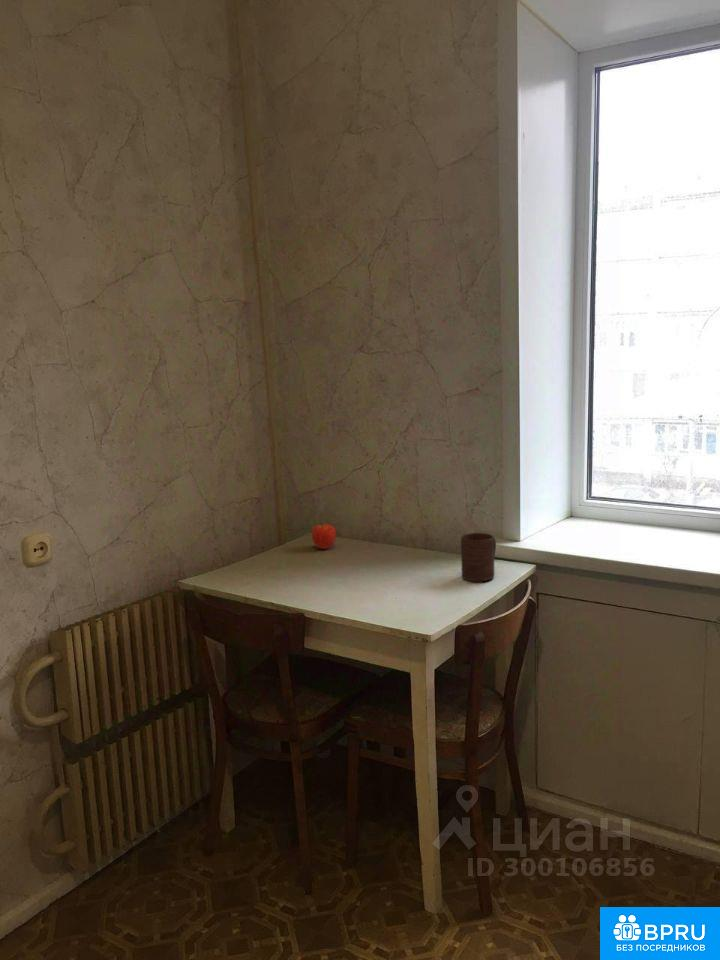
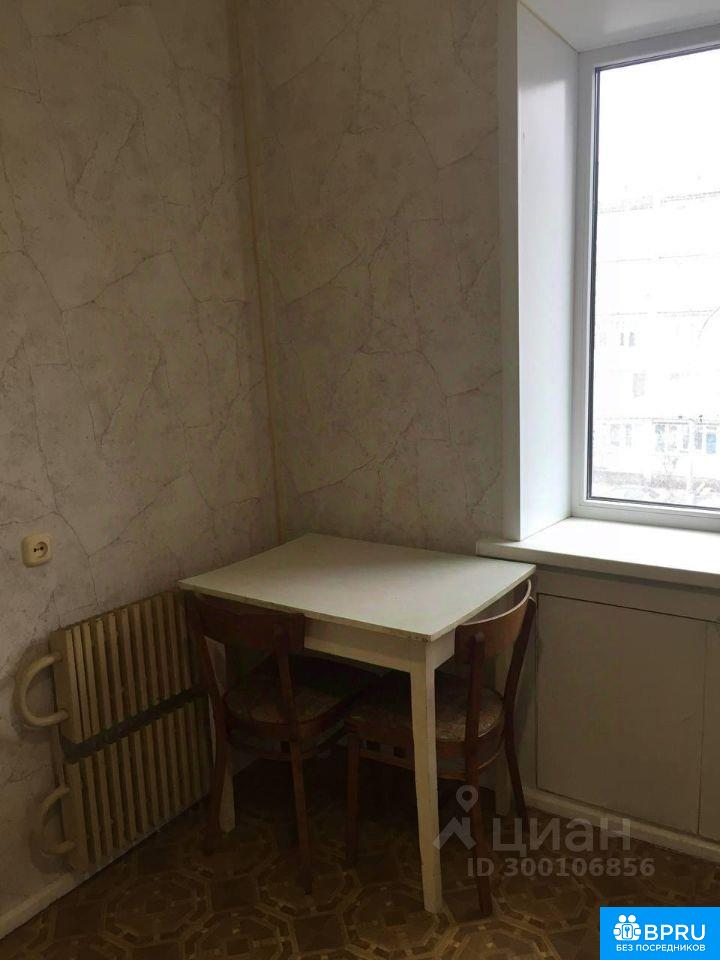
- cup (479, 555)
- fruit (323, 535)
